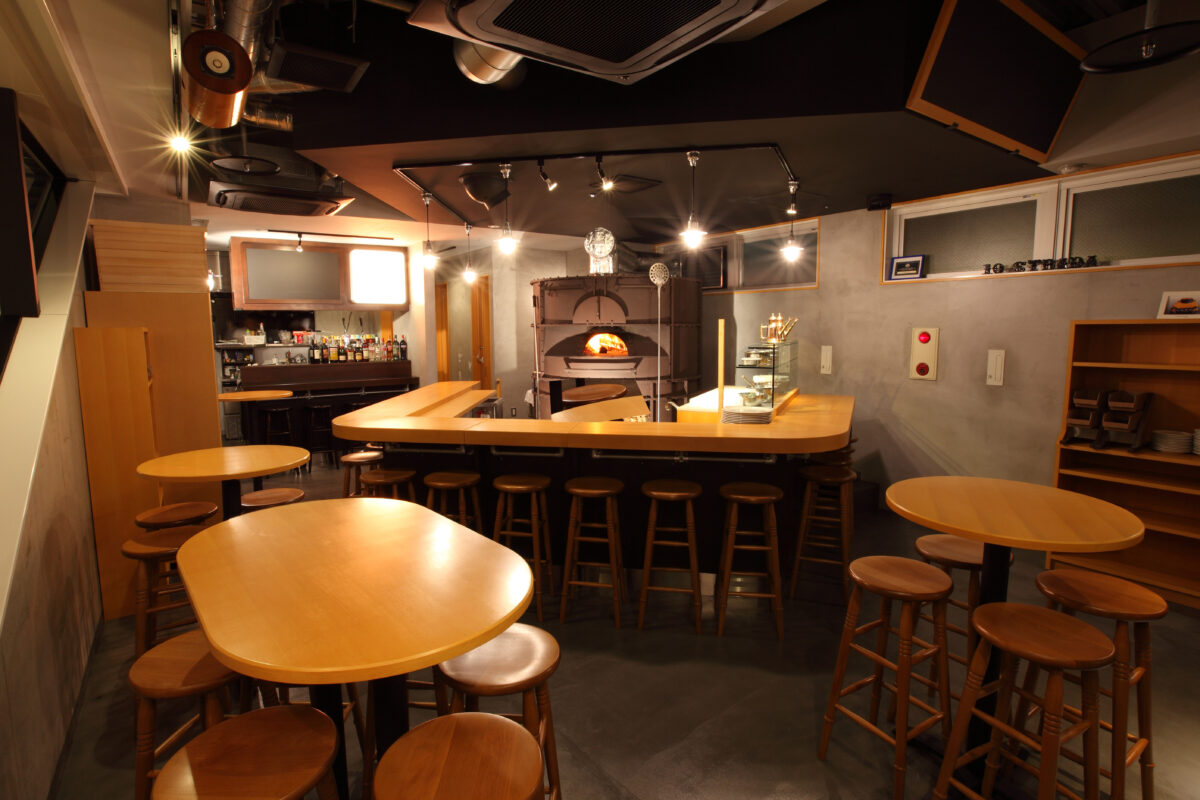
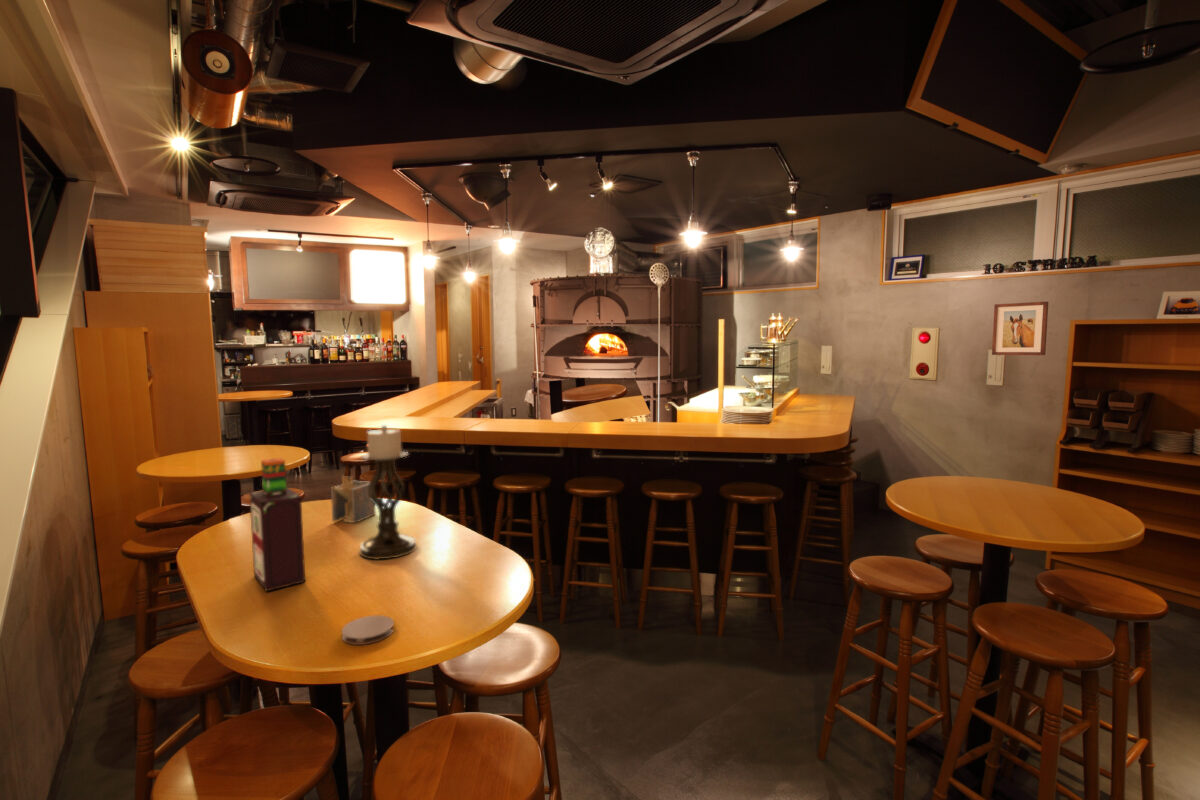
+ bottle (276, 519)
+ candle holder (386, 488)
+ wall art (1019, 329)
+ coaster (368, 629)
+ napkin holder (353, 495)
